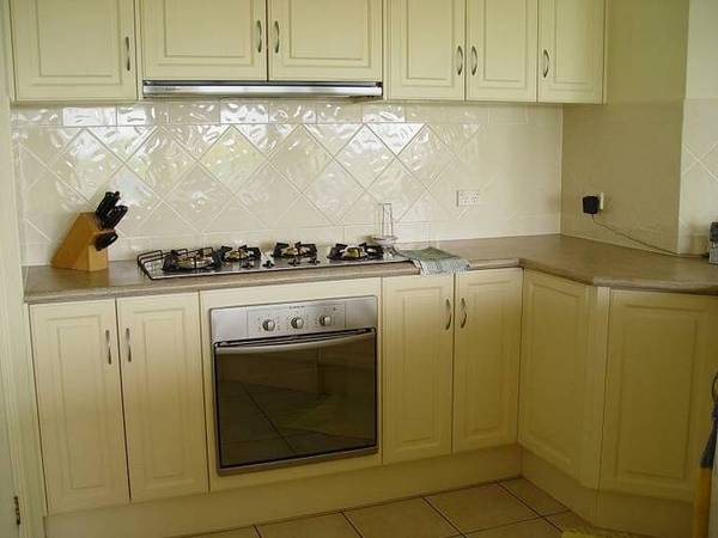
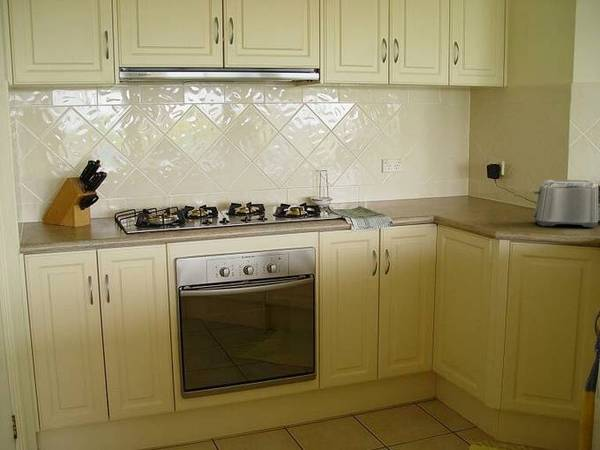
+ toaster (569, 203)
